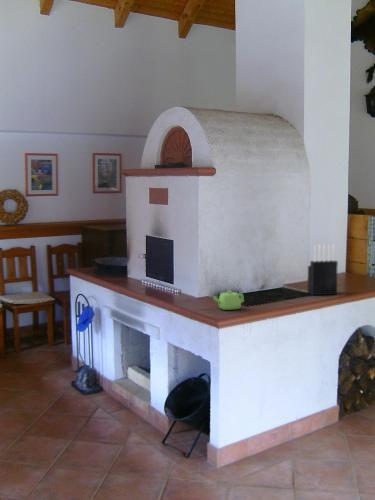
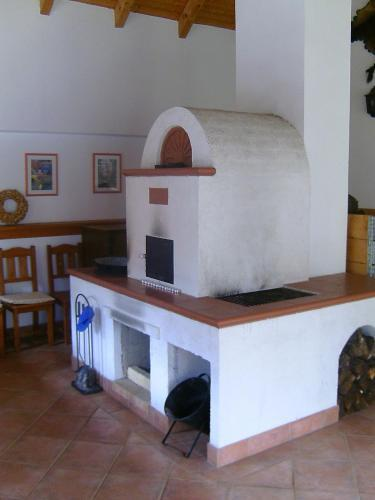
- knife block (321, 268)
- teapot (228, 299)
